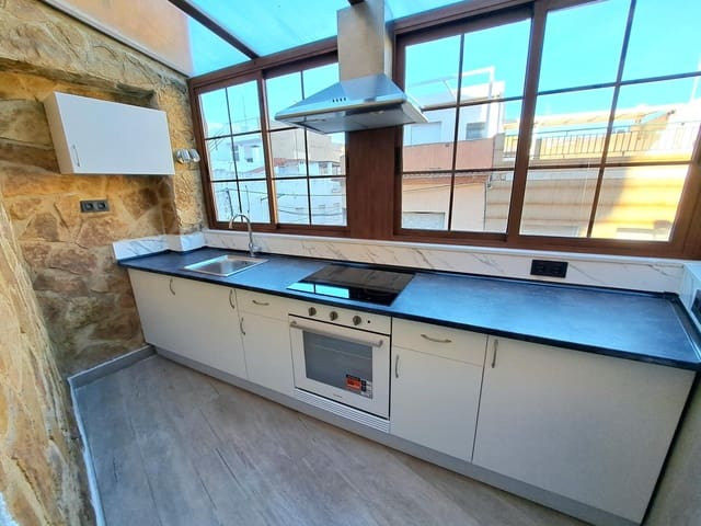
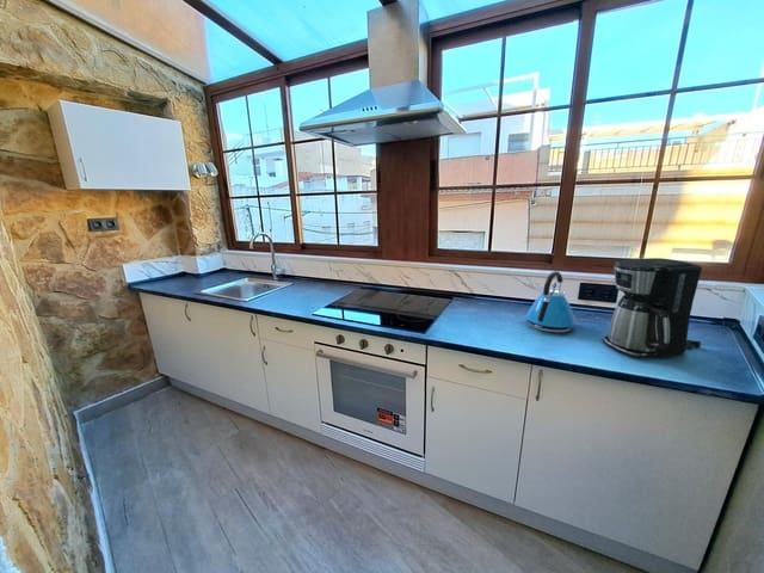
+ coffee maker (664, 307)
+ kettle (552, 298)
